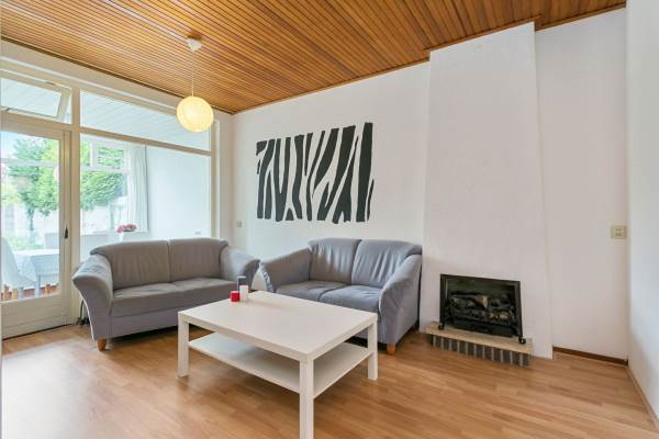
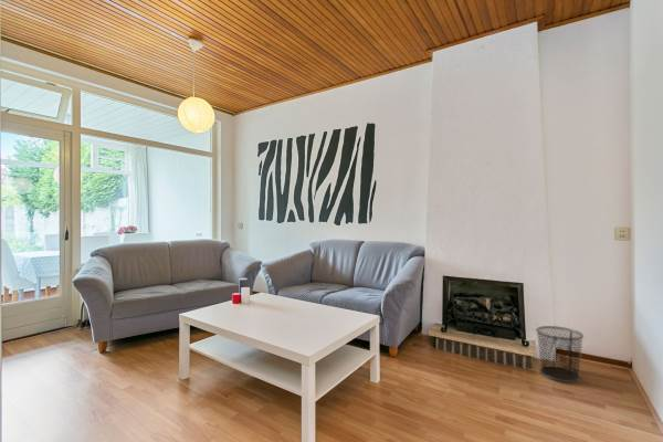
+ waste bin (559, 352)
